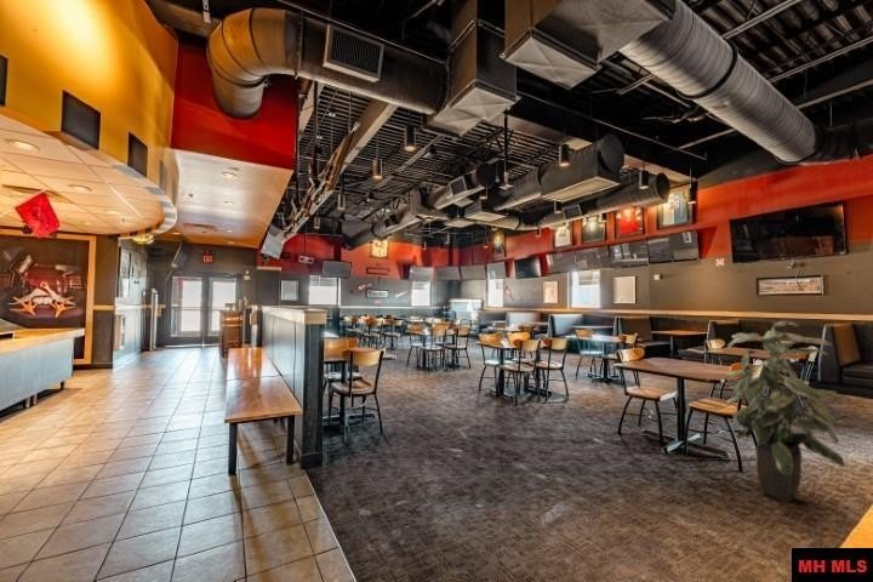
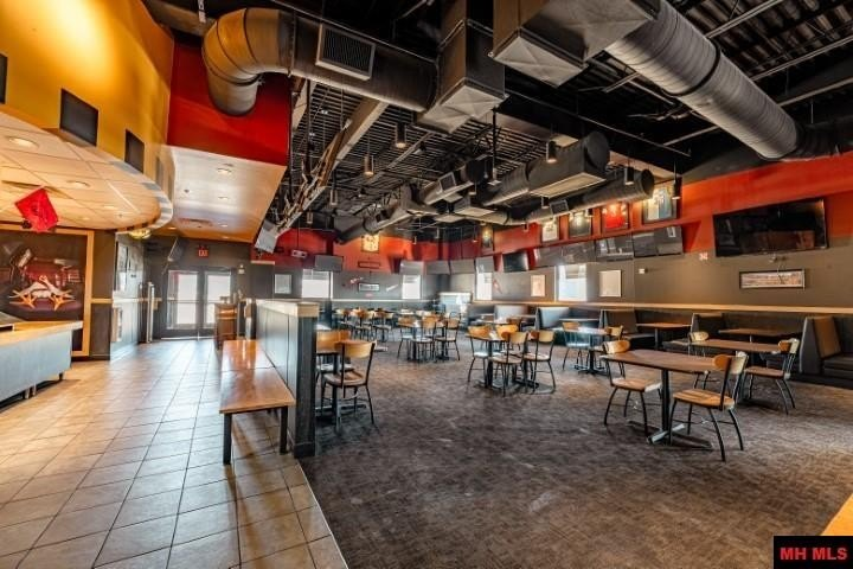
- indoor plant (781, 410)
